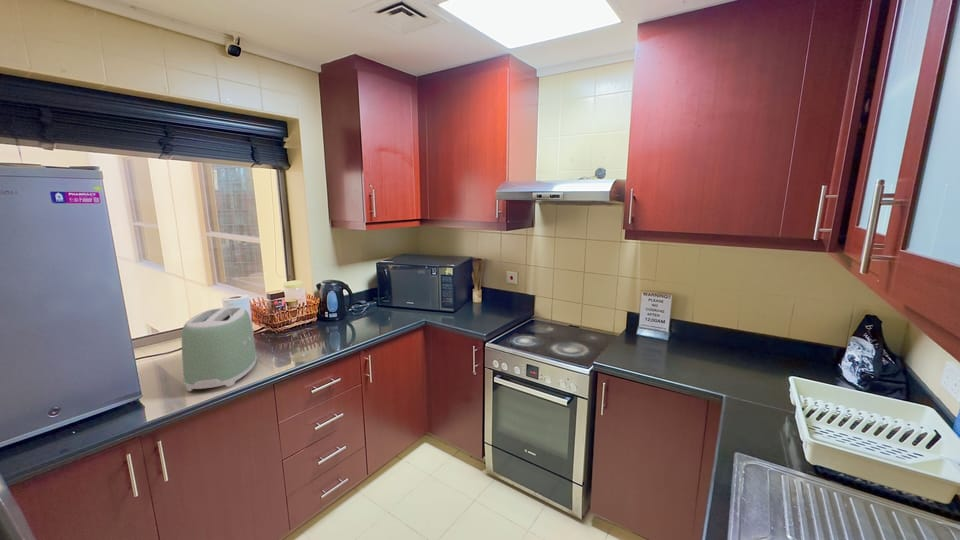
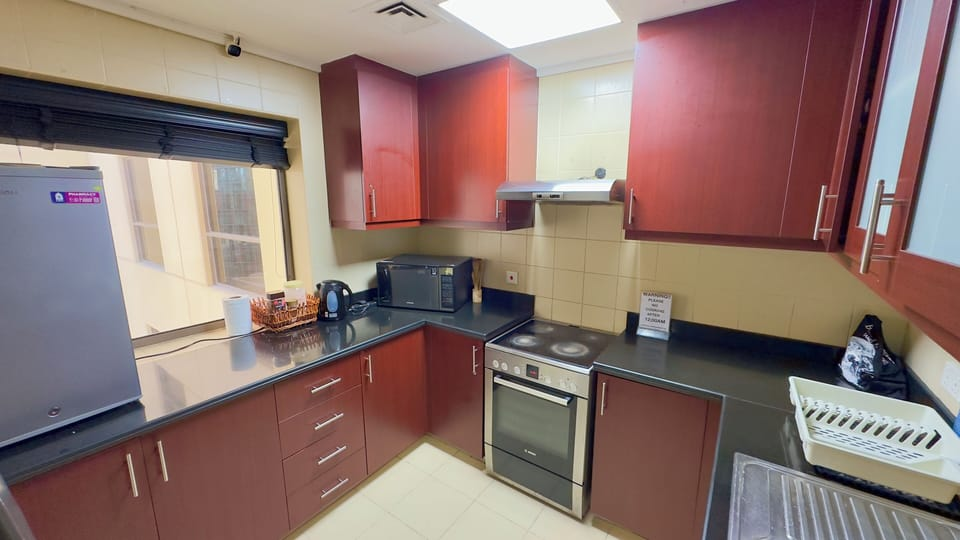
- toaster (220, 343)
